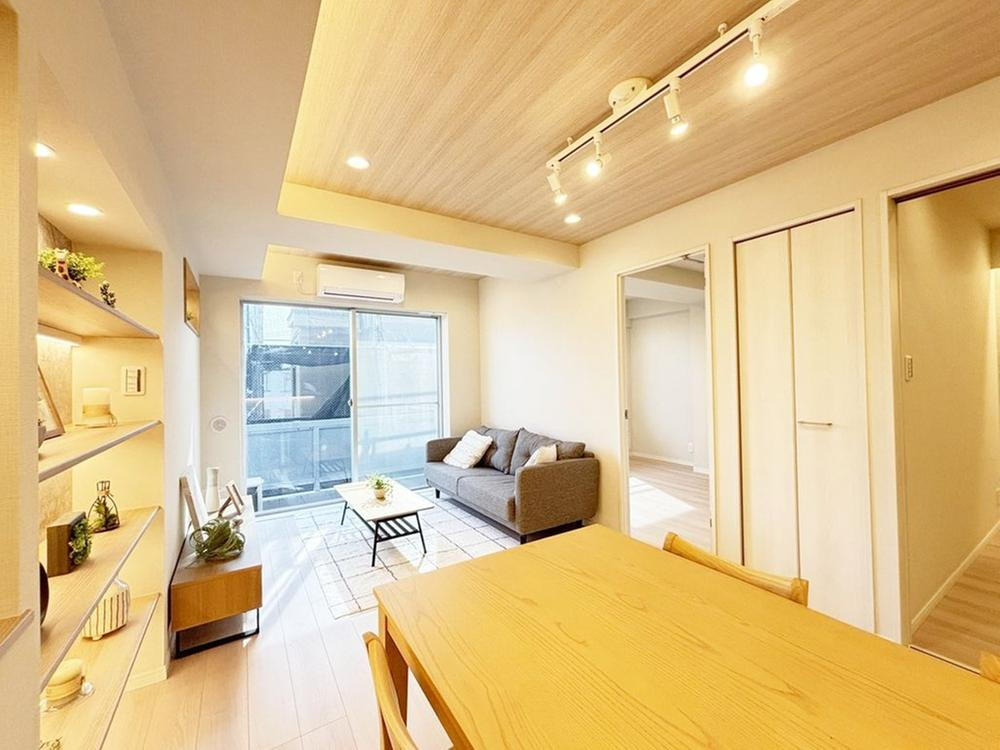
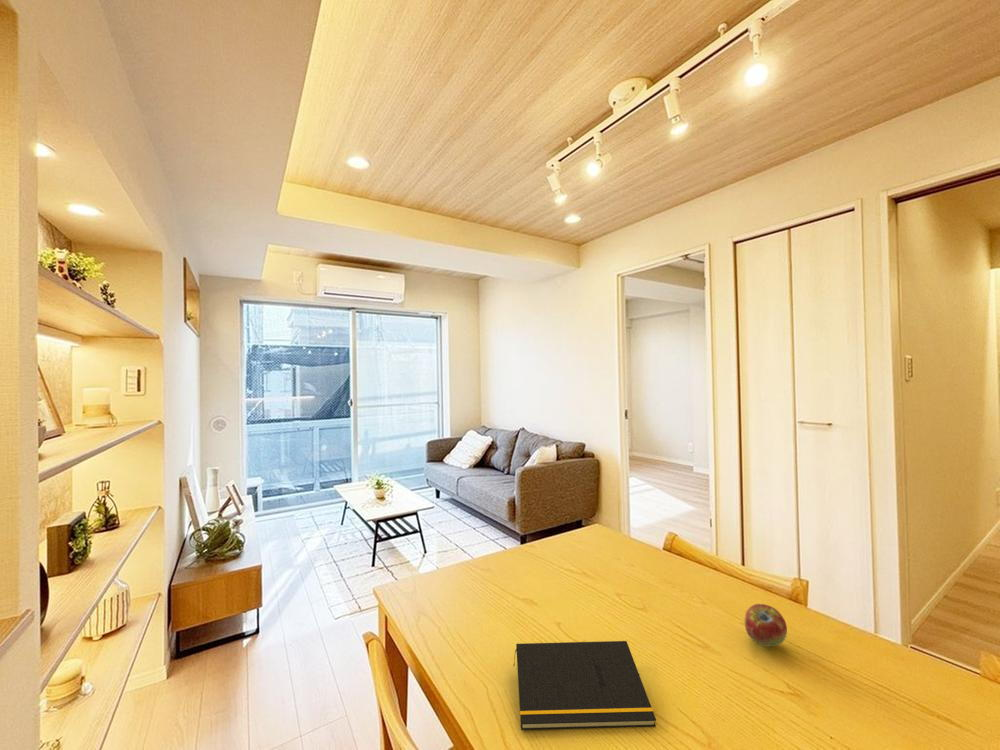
+ fruit (764, 625)
+ notepad (579, 680)
